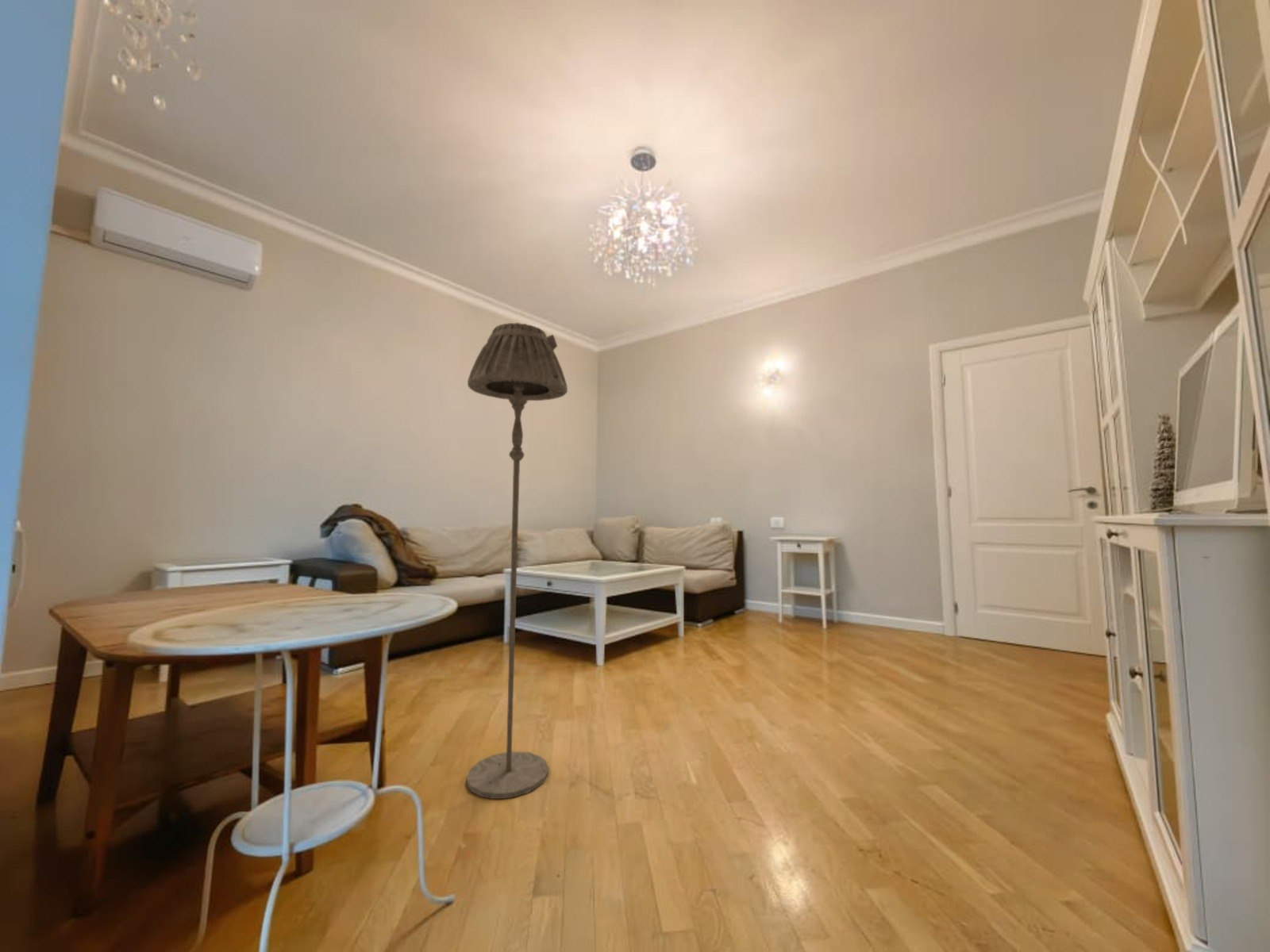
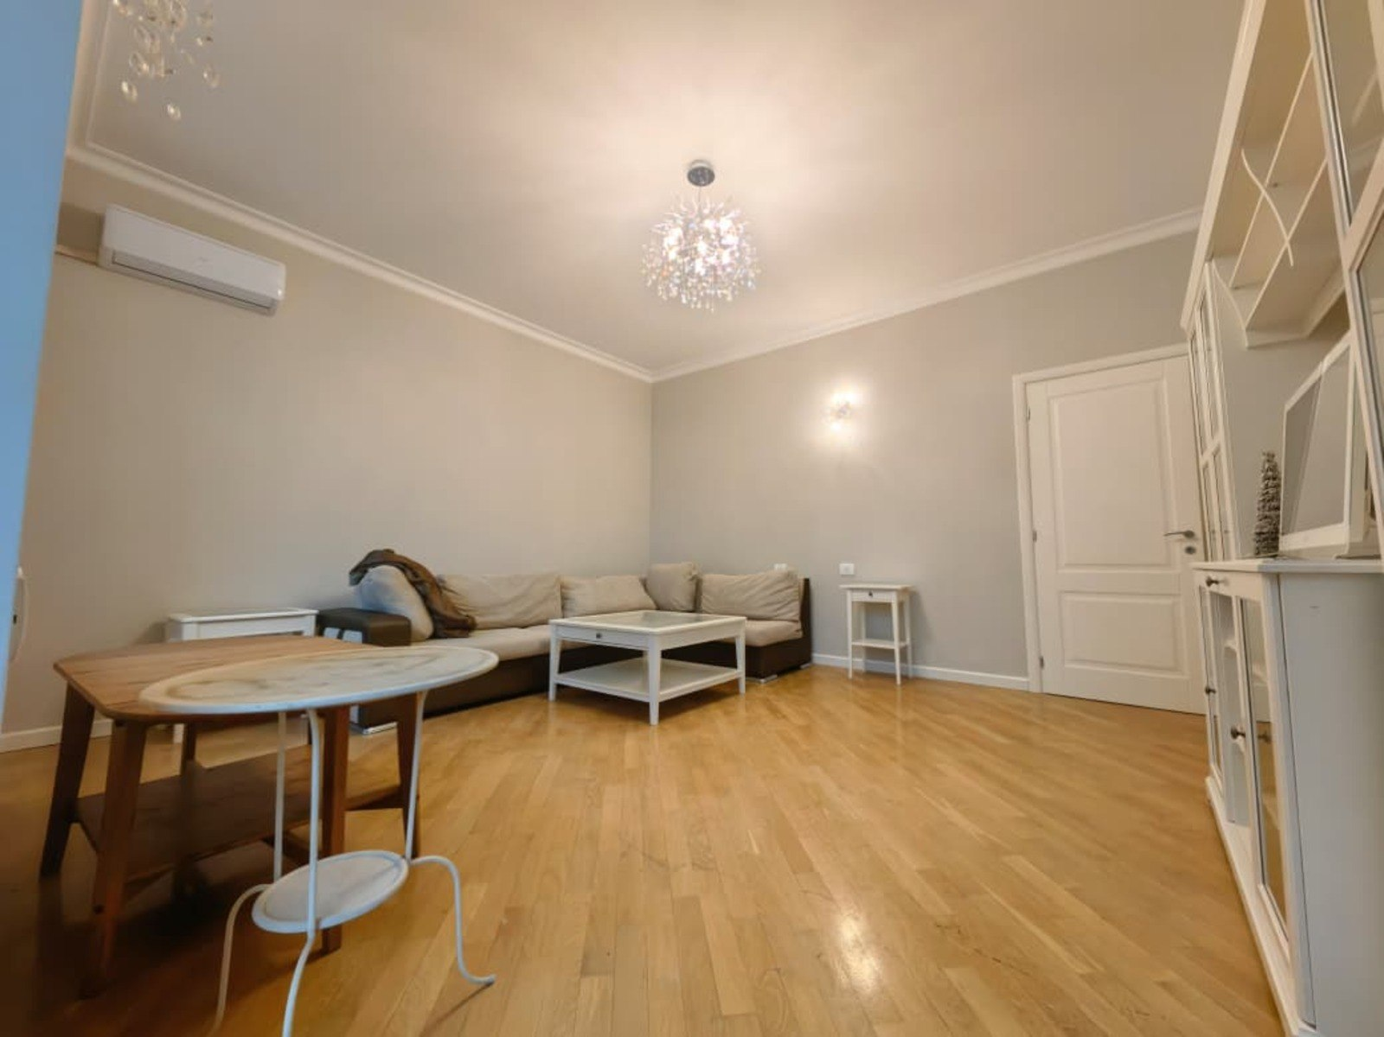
- floor lamp (514, 547)
